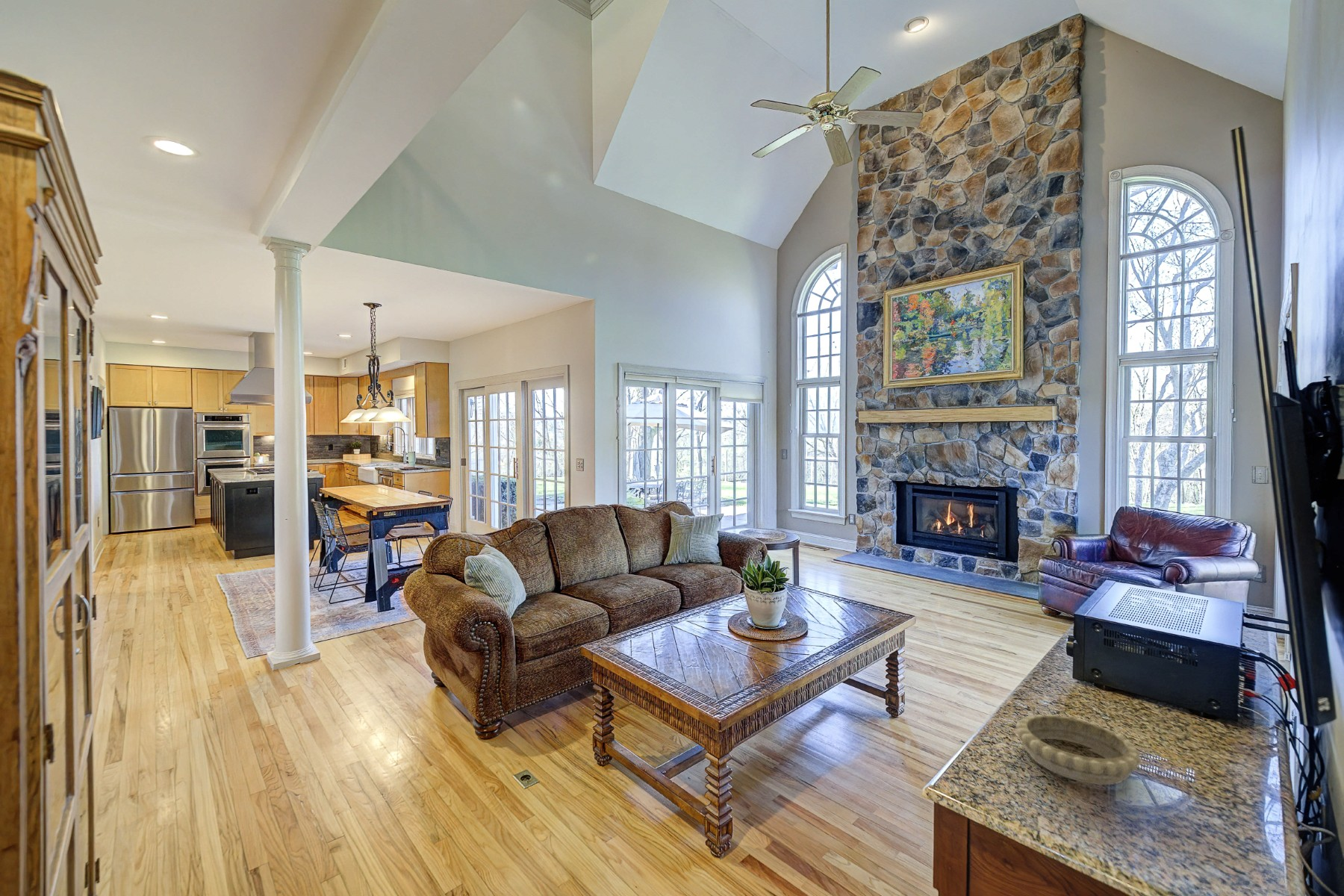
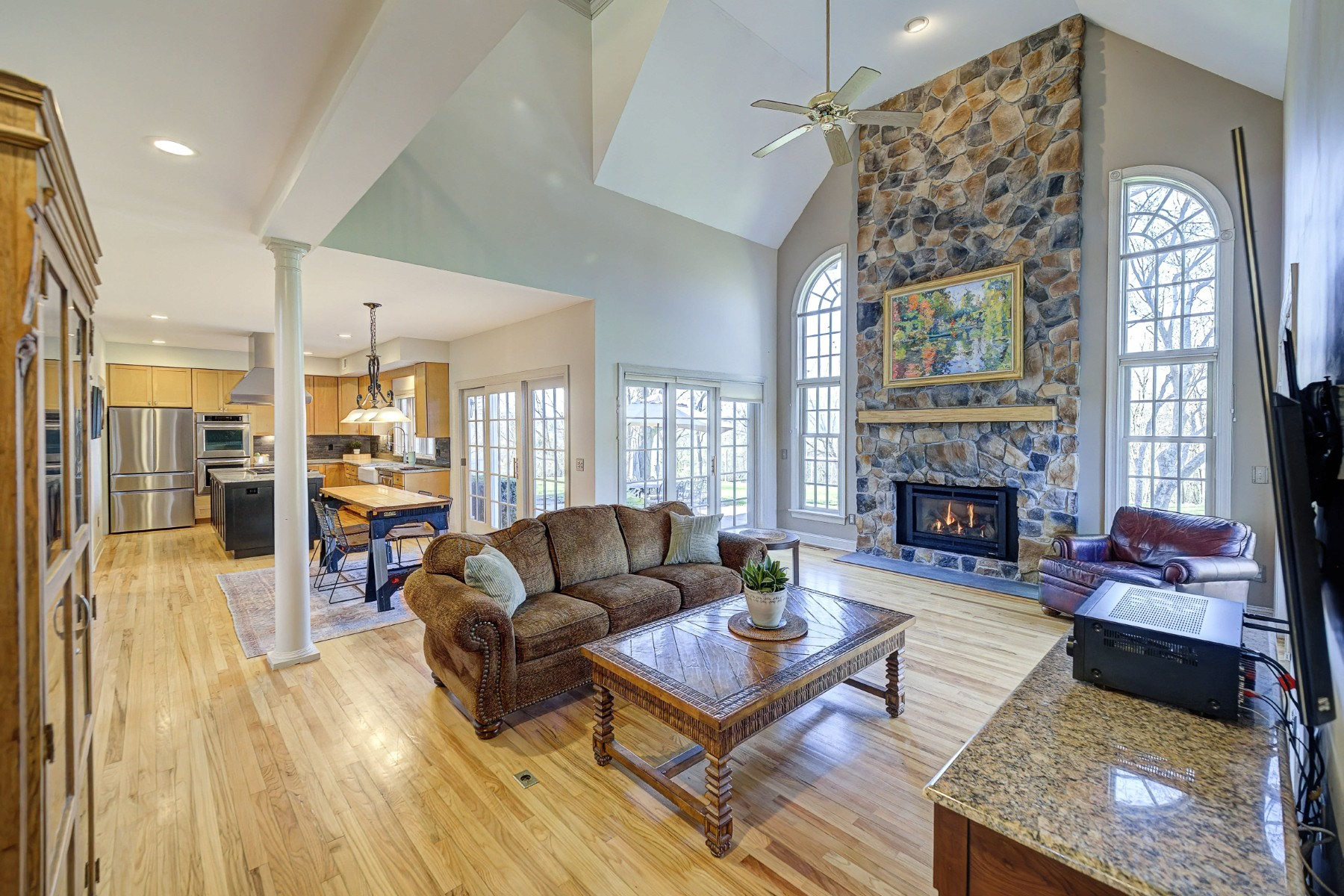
- decorative bowl (1077, 743)
